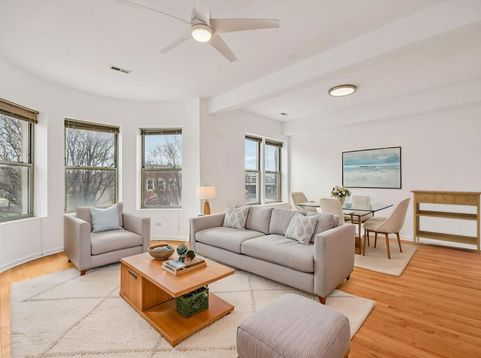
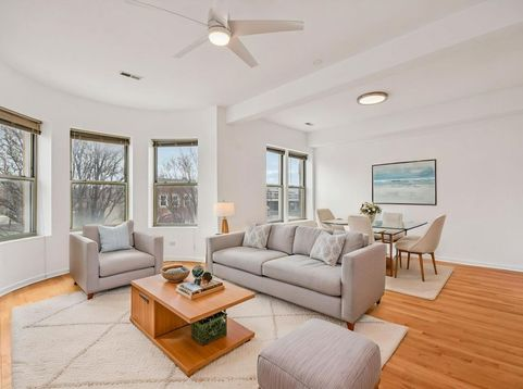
- console table (445, 217)
